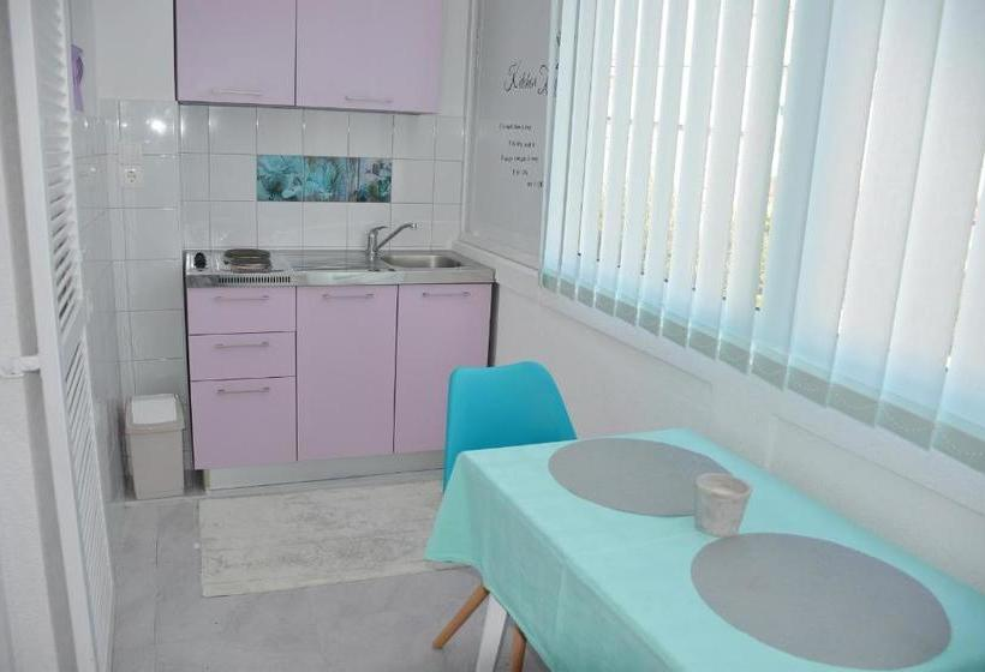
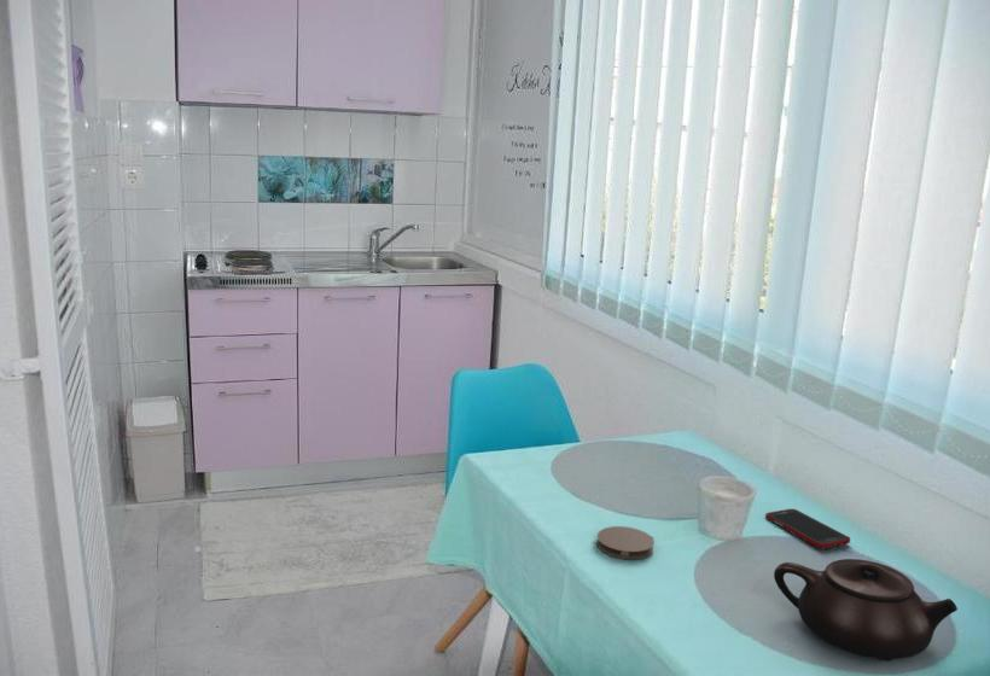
+ teapot (862, 598)
+ cell phone (806, 528)
+ coaster (624, 542)
